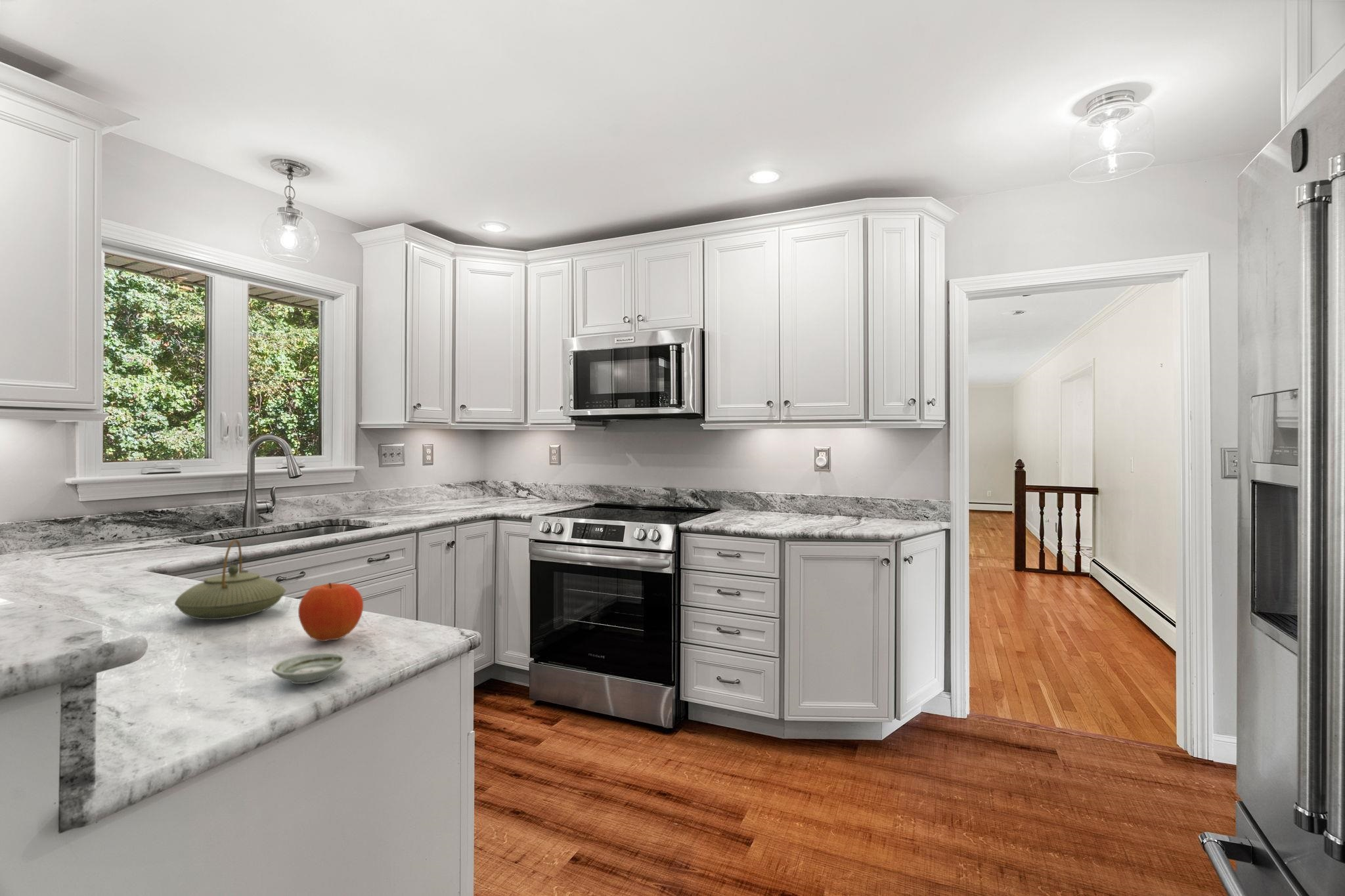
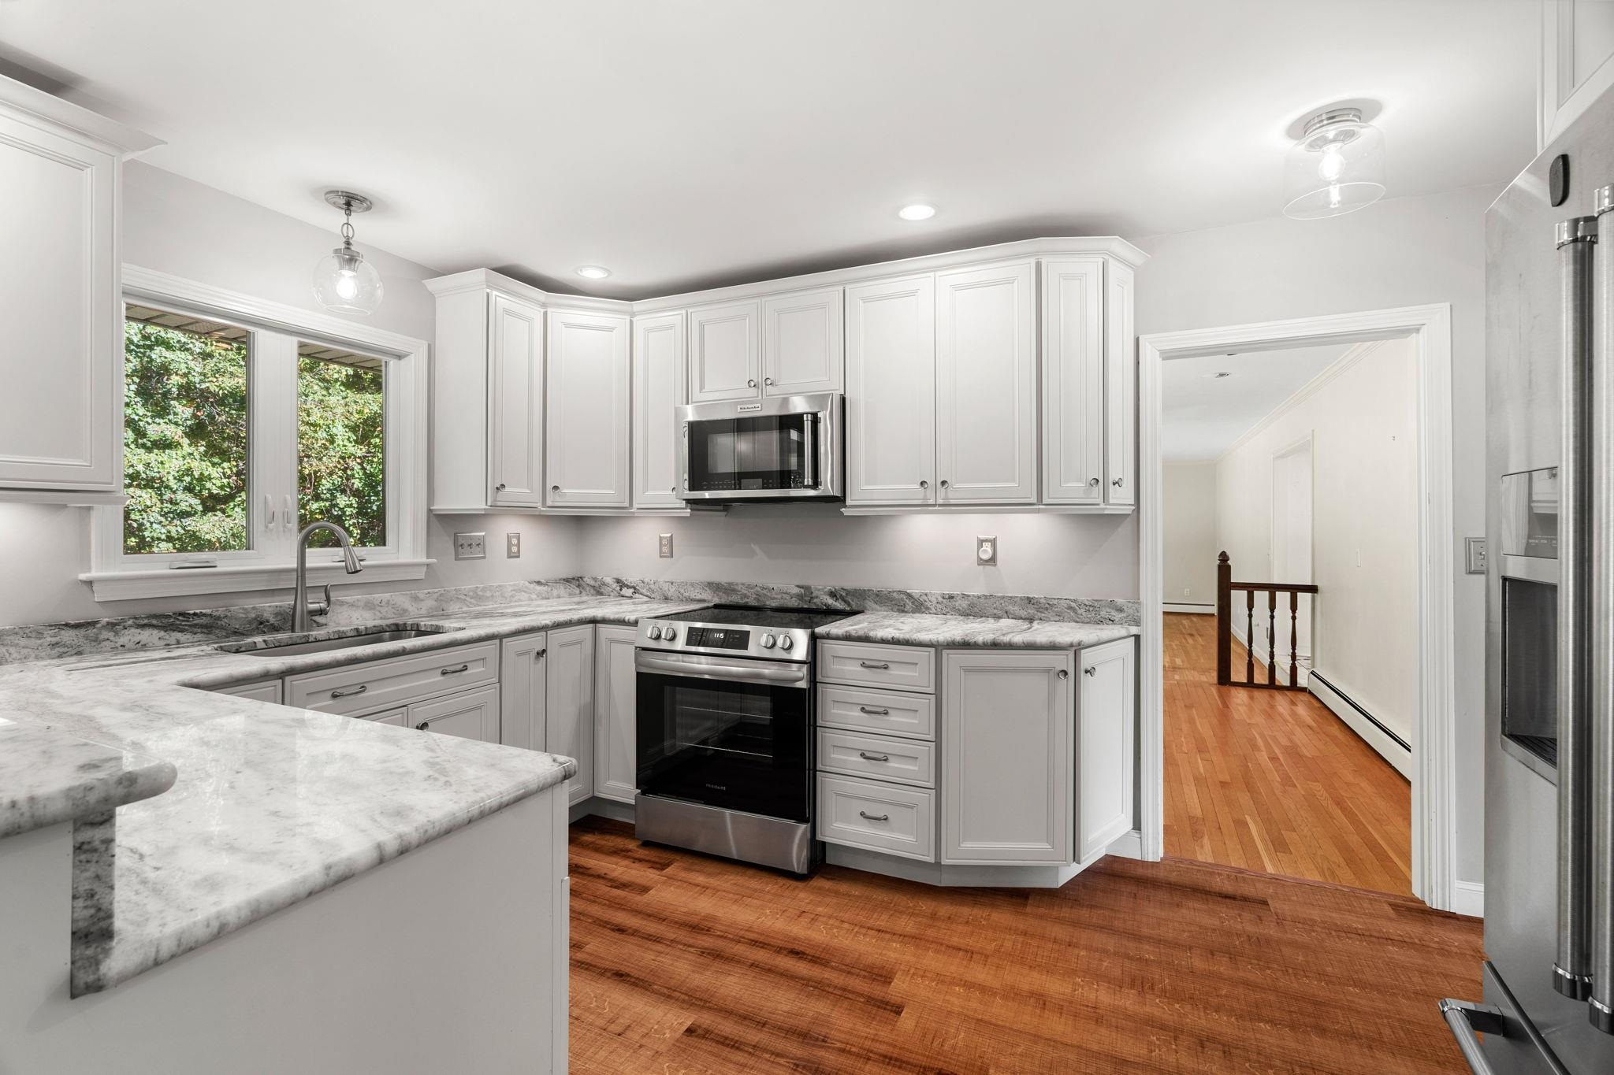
- fruit (331, 610)
- teapot (234, 575)
- saucer (309, 670)
